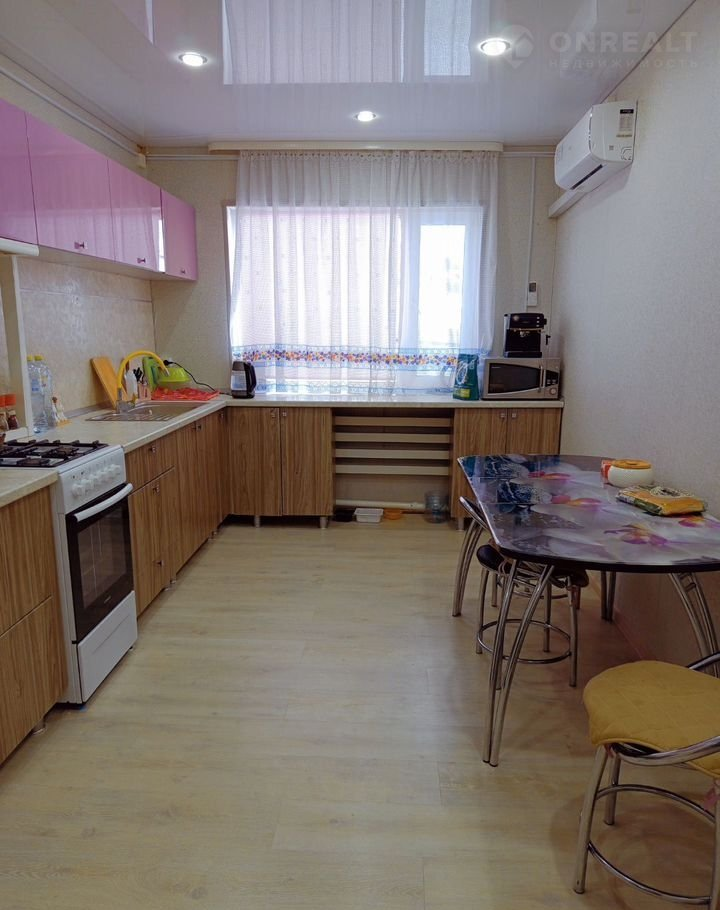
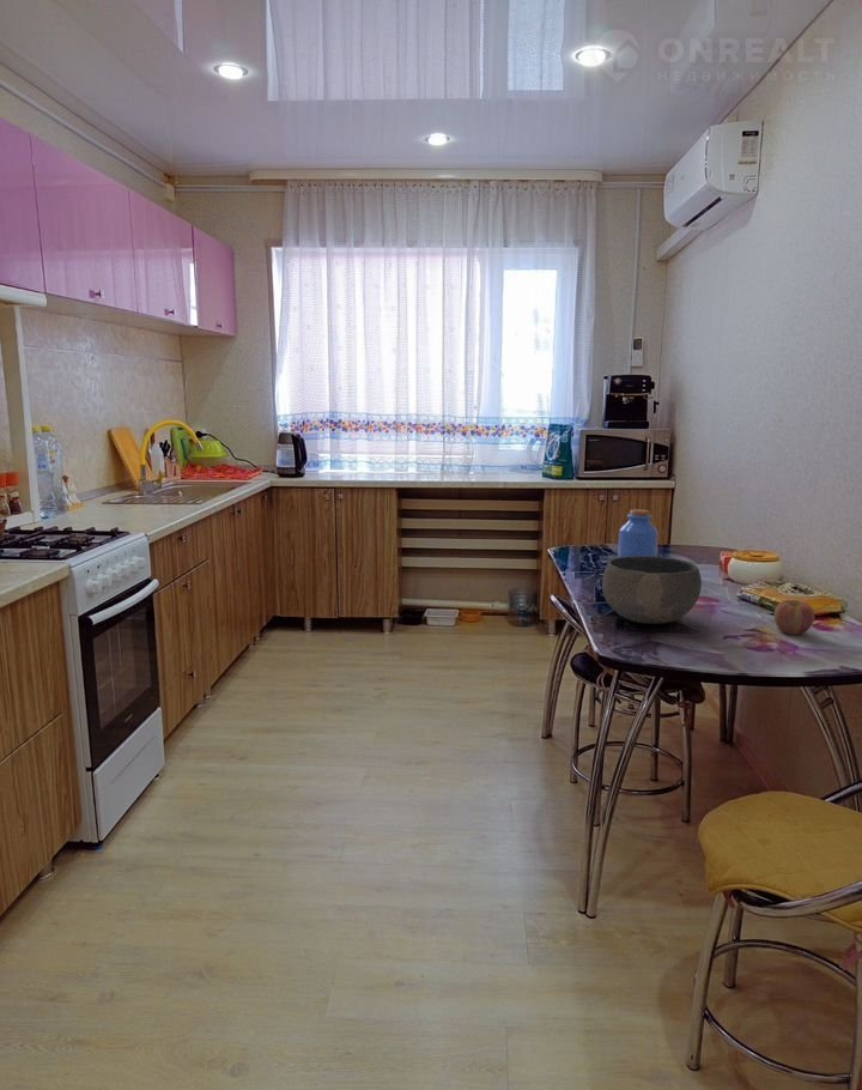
+ bowl (650, 591)
+ jar (638, 539)
+ apple (793, 617)
